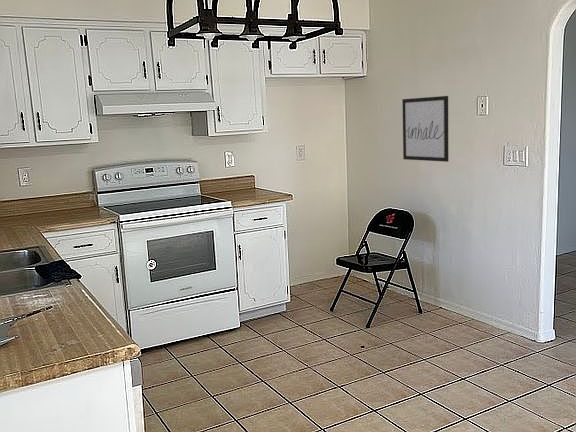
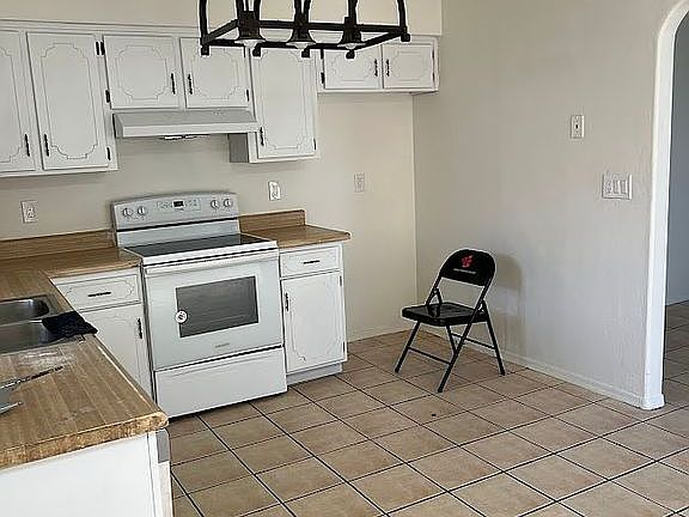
- wall art (424, 129)
